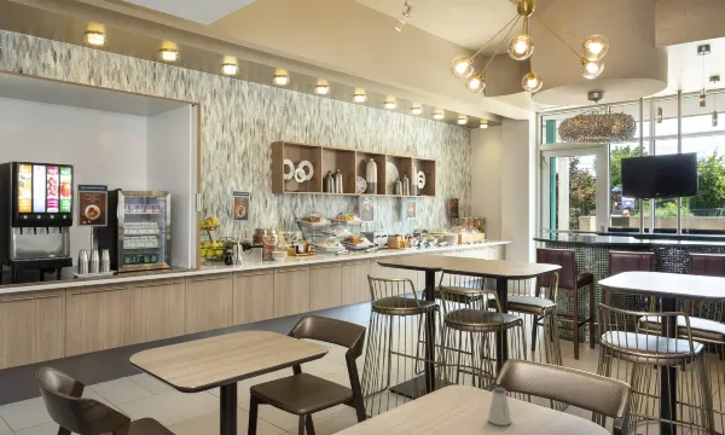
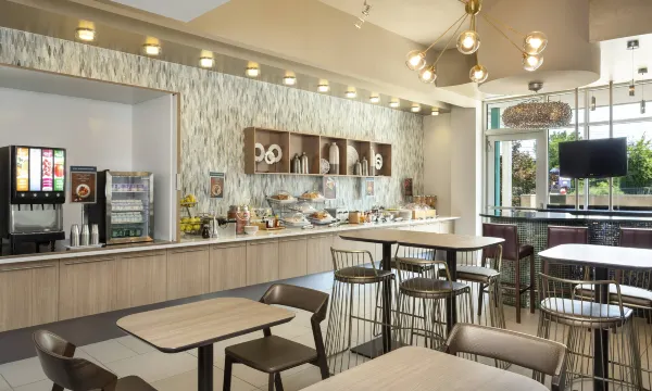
- saltshaker (499, 404)
